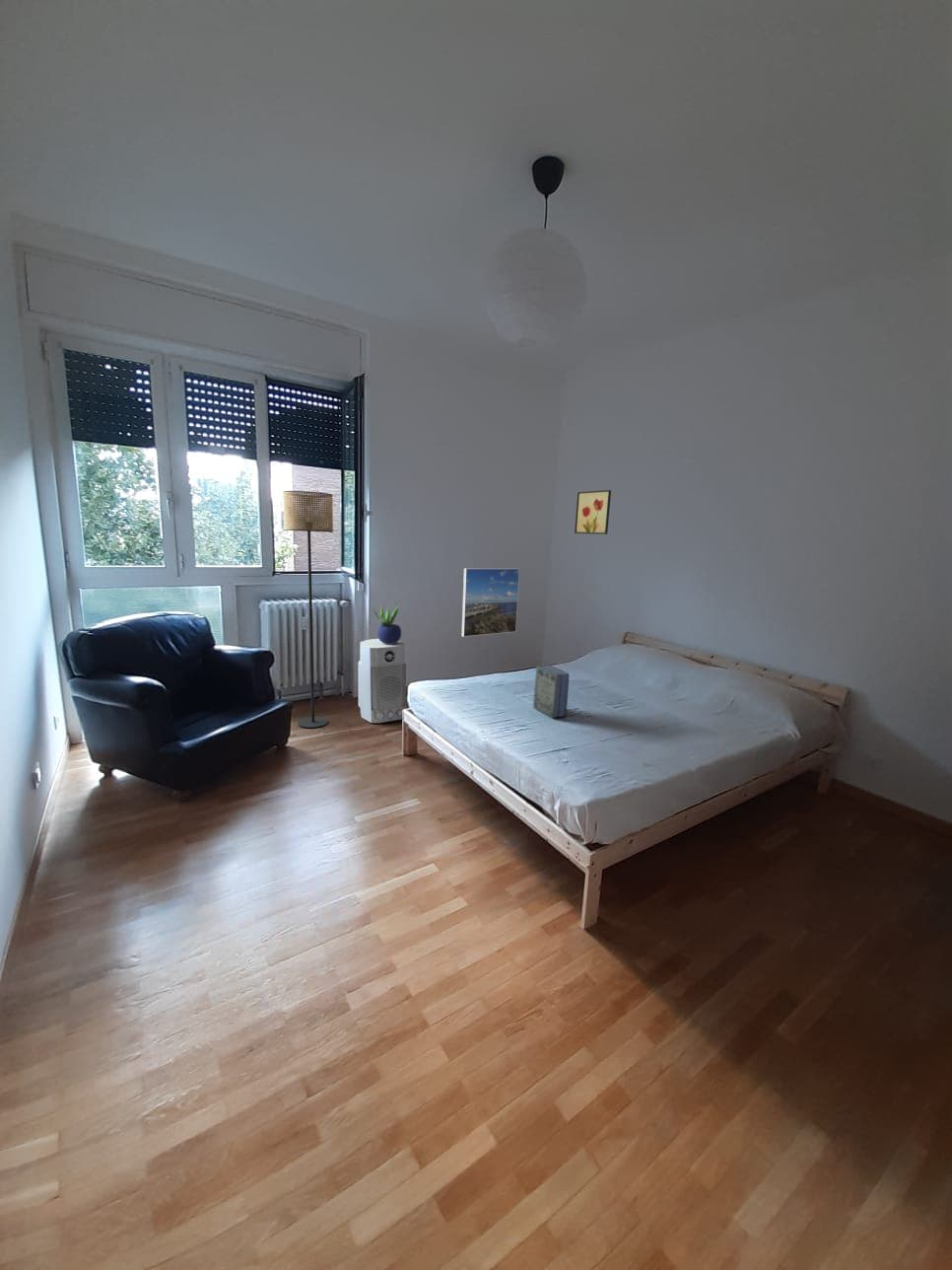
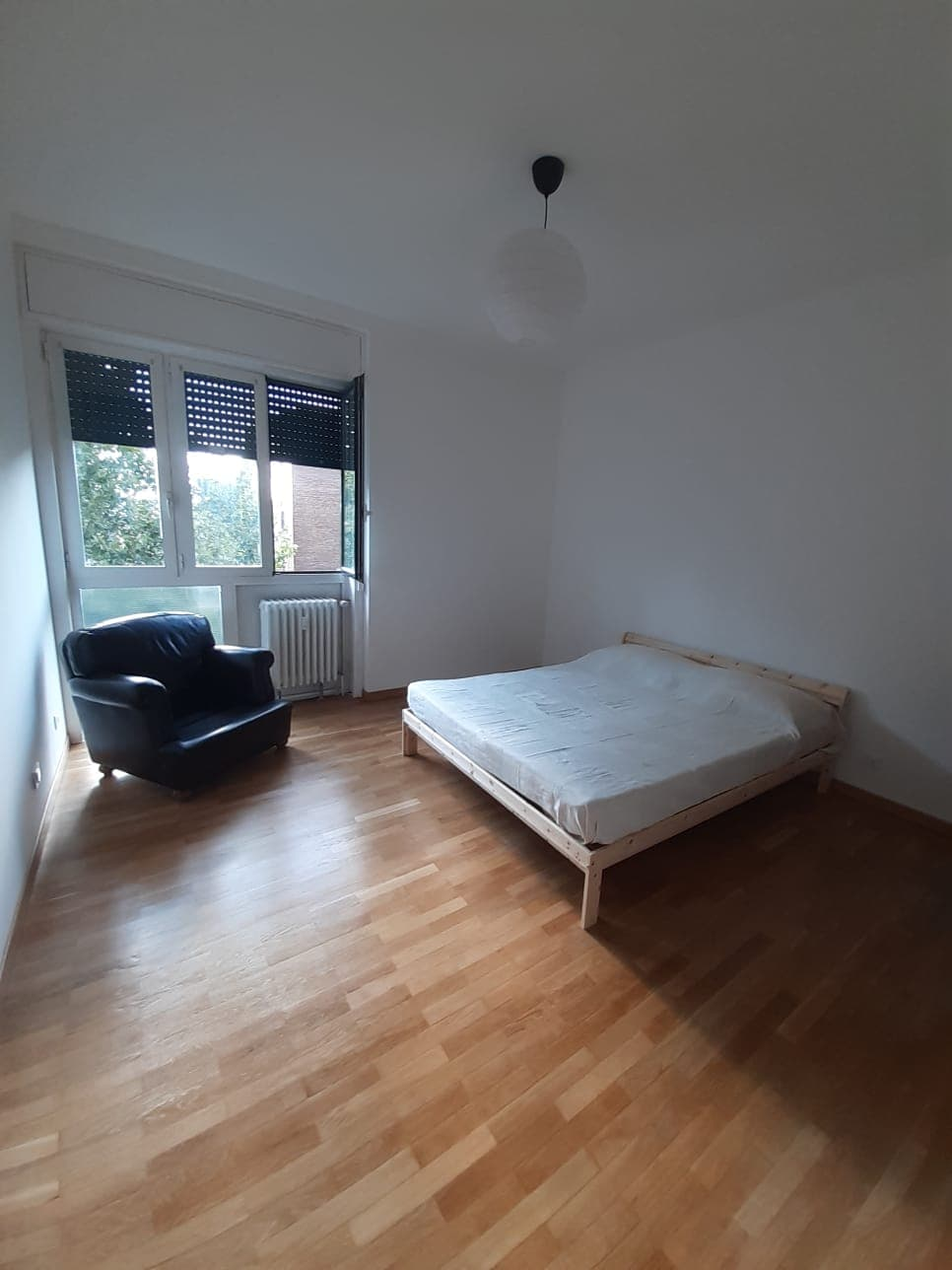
- book (550, 690)
- floor lamp (310, 612)
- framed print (491, 601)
- wall art (592, 513)
- potted plant (387, 623)
- air purifier (381, 678)
